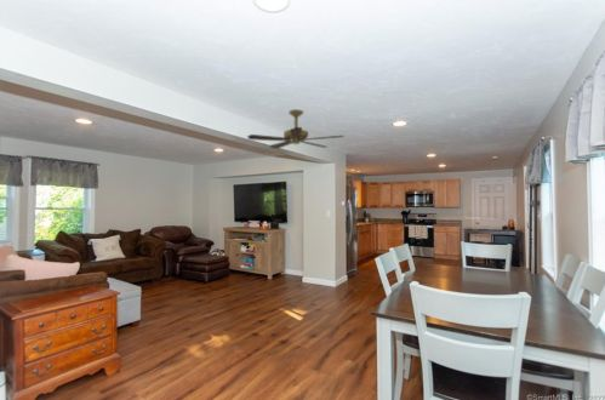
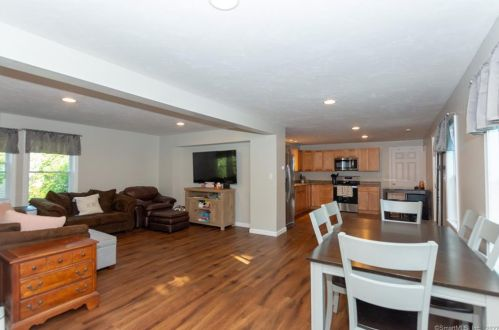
- ceiling fan (295, 126)
